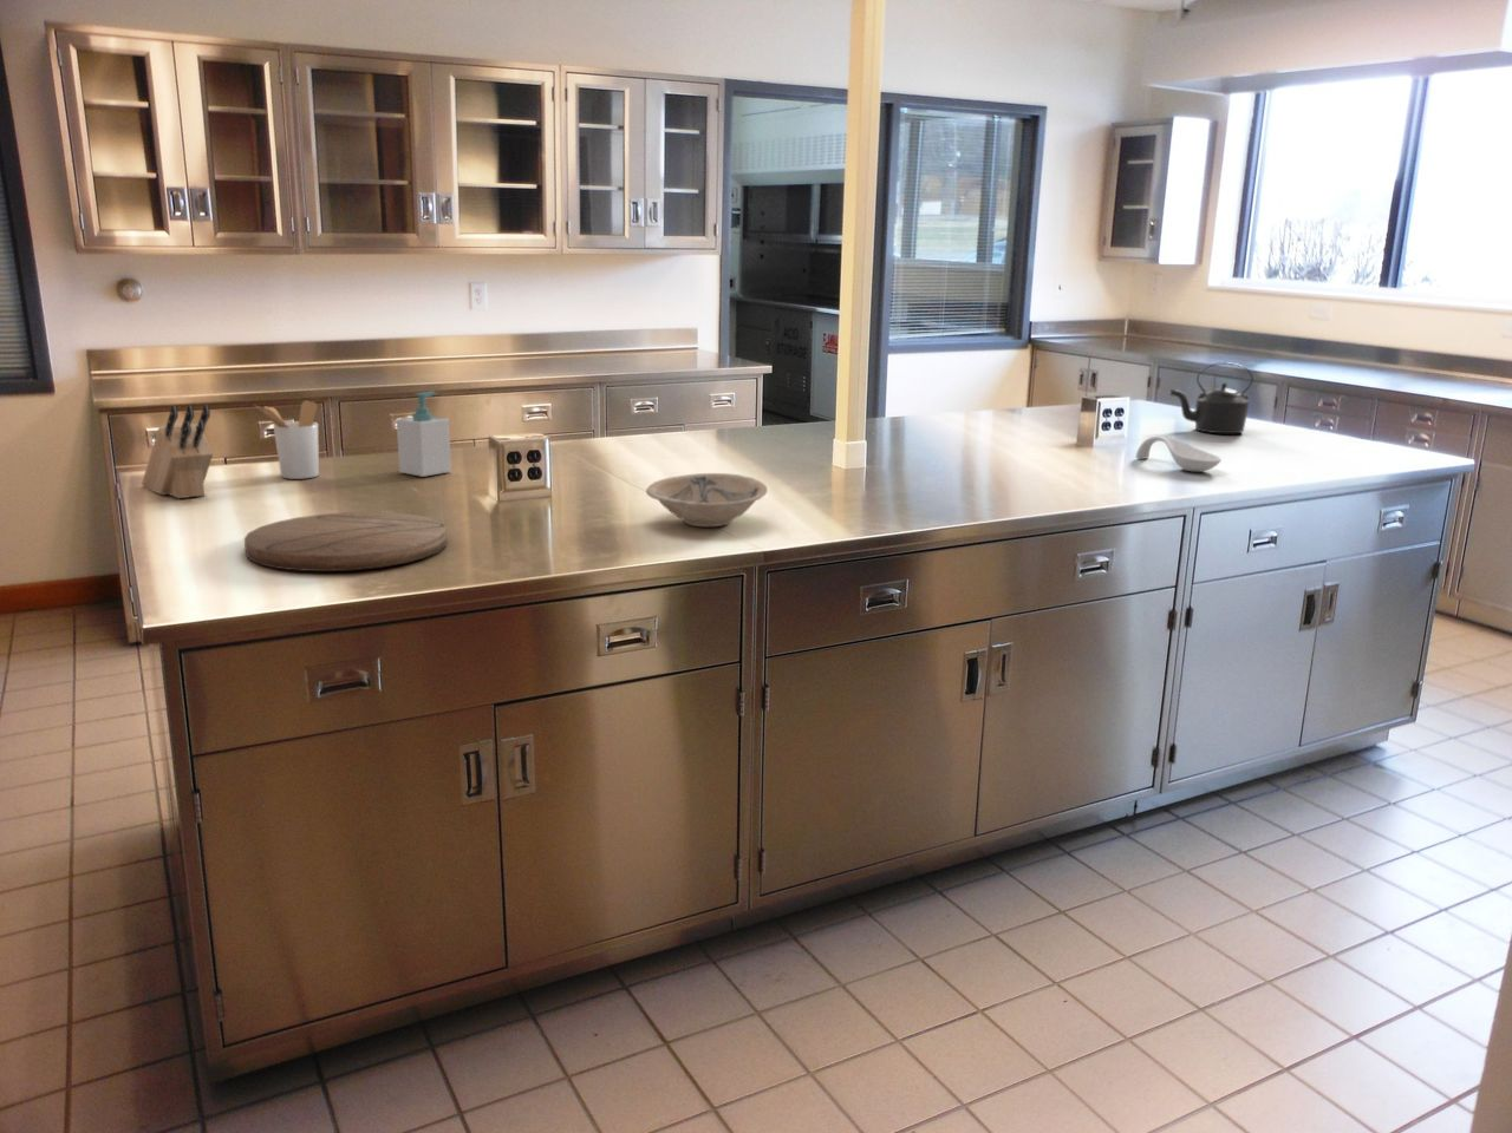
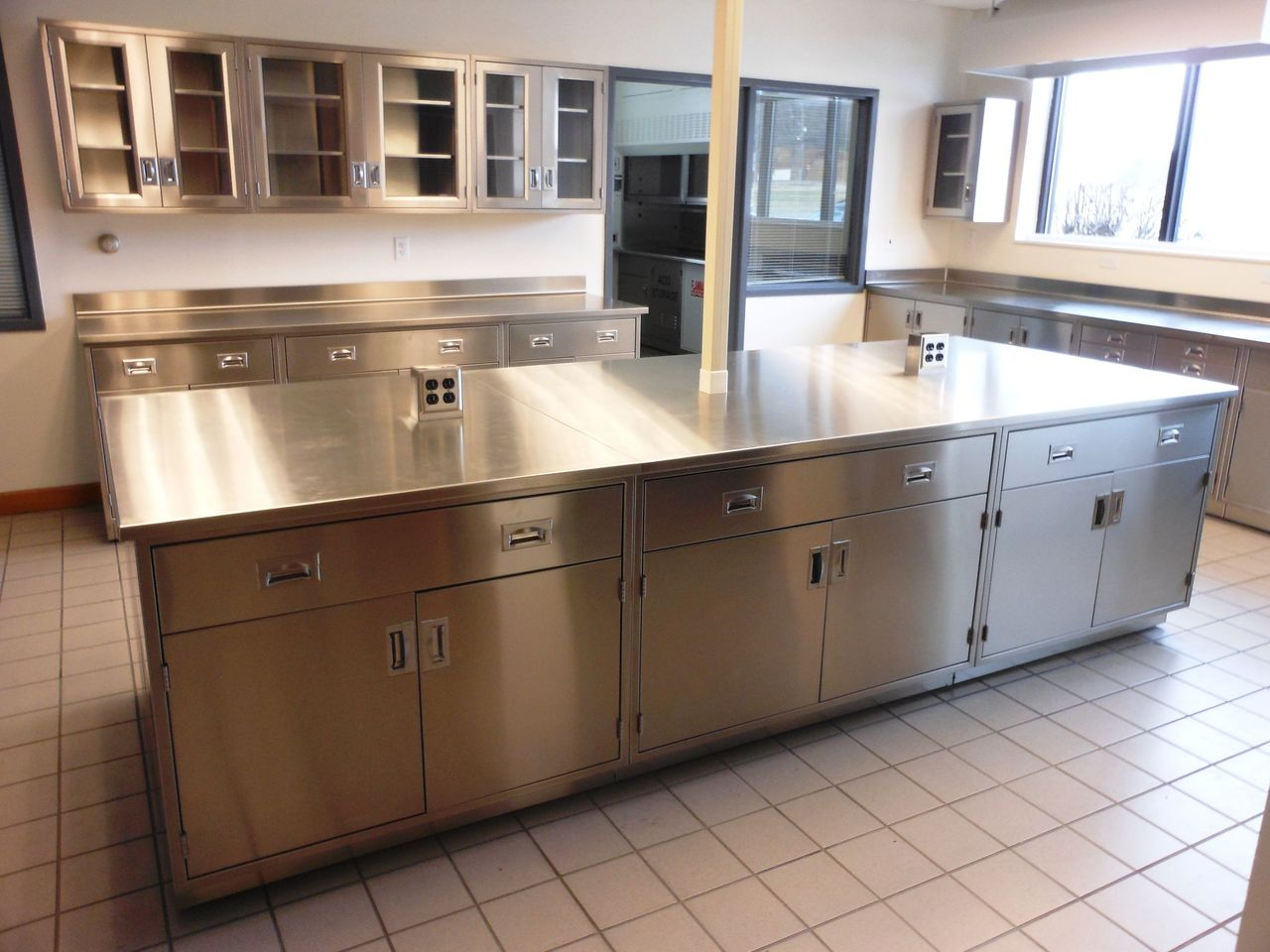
- cutting board (348, 538)
- soap bottle (423, 432)
- kettle (1210, 396)
- spoon rest (1176, 452)
- utensil holder (287, 438)
- knife block (177, 446)
- bowl (706, 501)
